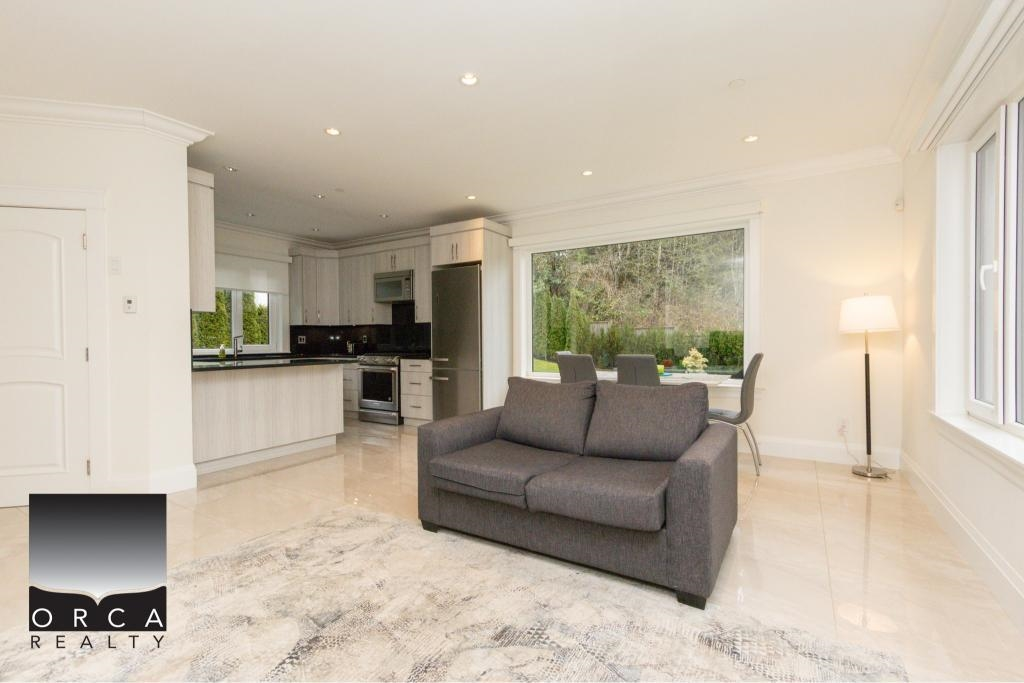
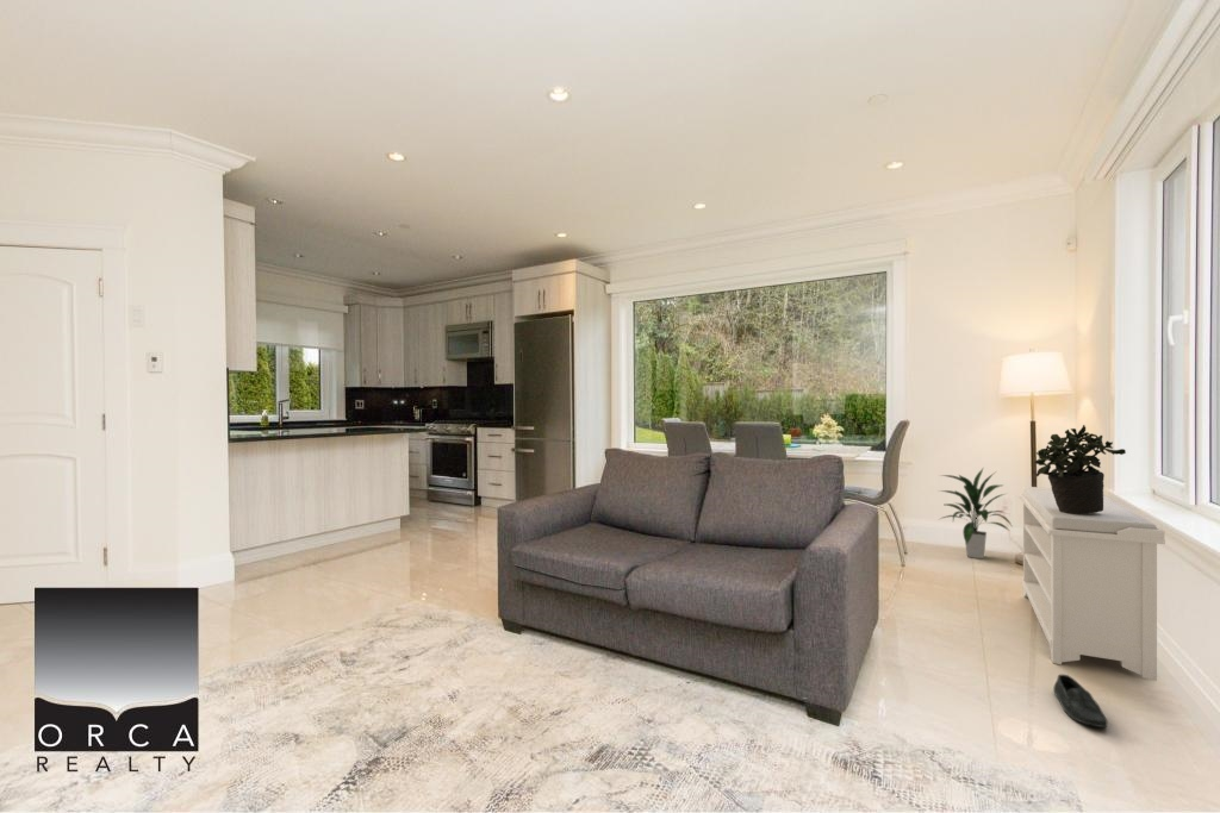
+ potted plant (1085, 470)
+ bench (1078, 565)
+ indoor plant (972, 513)
+ shoe (1078, 699)
